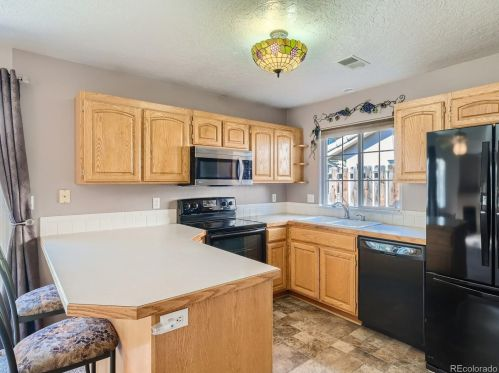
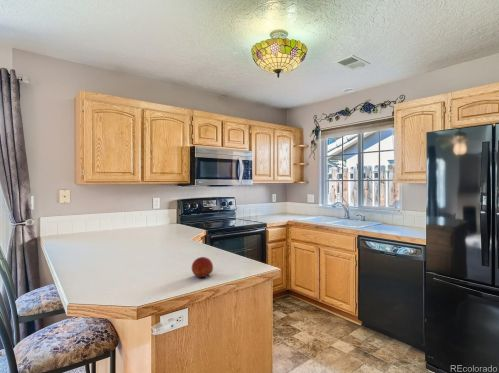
+ fruit (202, 266)
